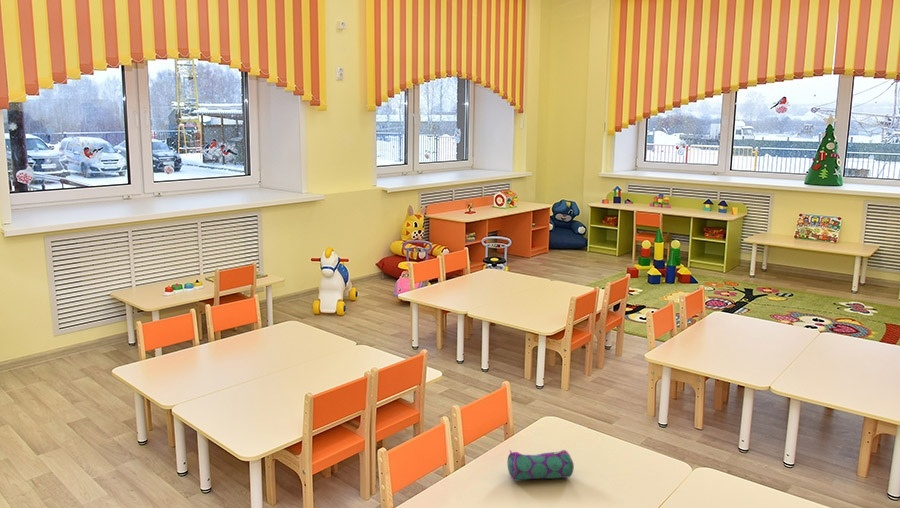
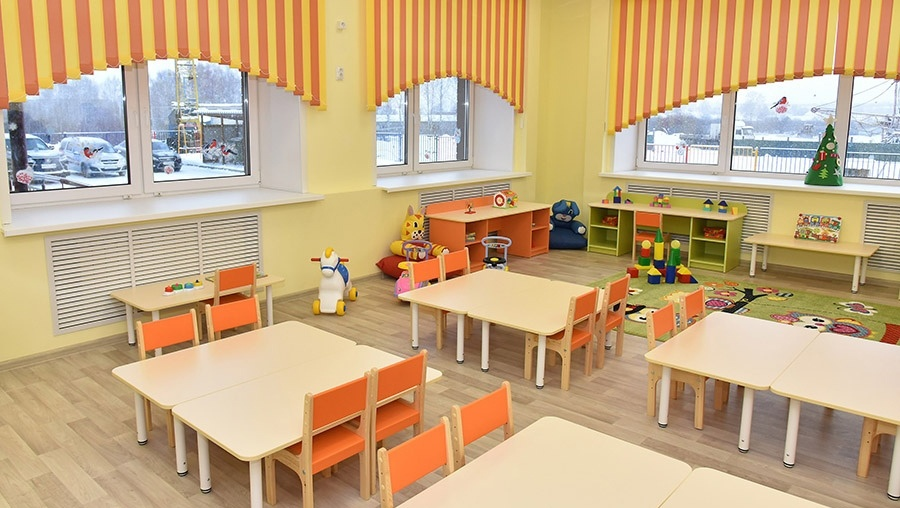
- pencil case (539, 464)
